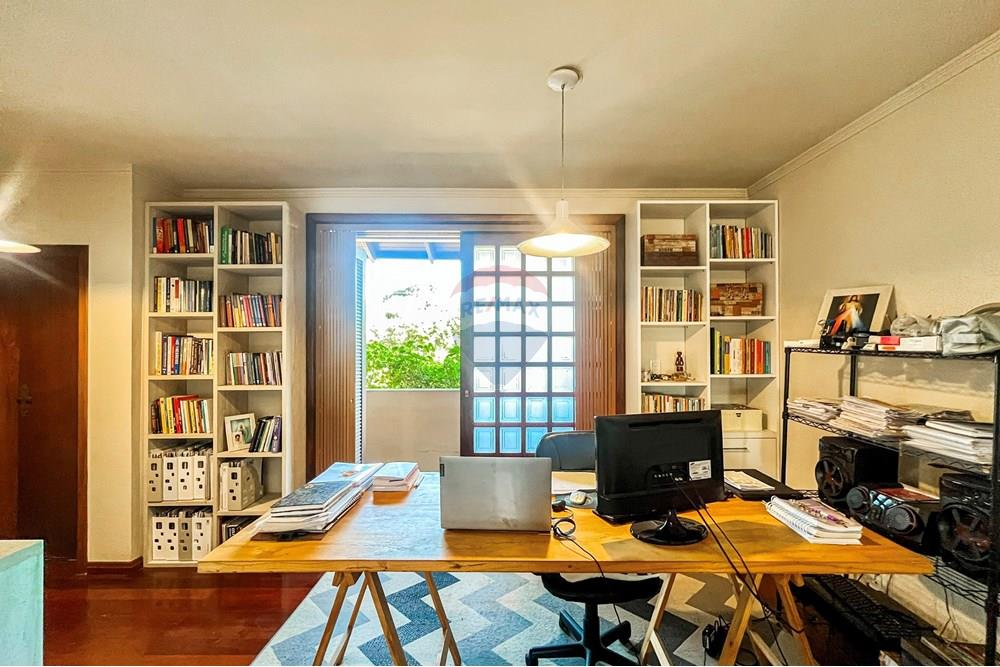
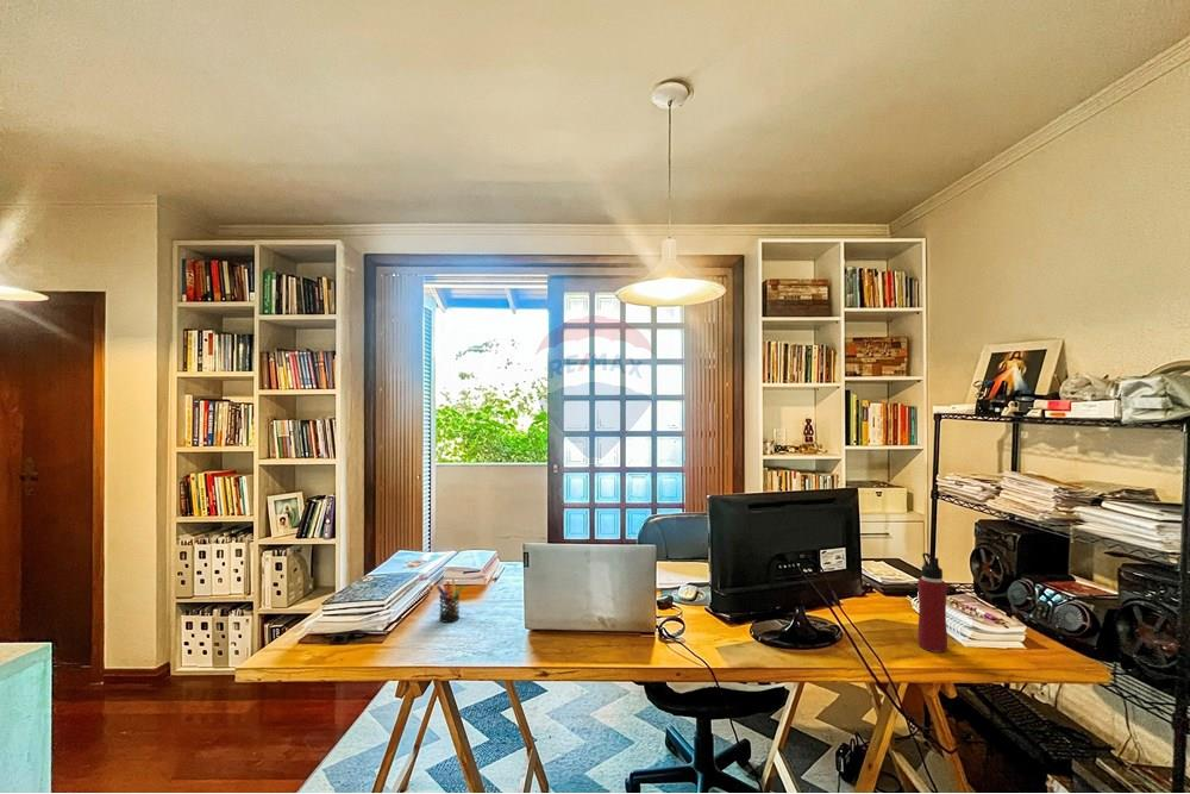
+ water bottle (932, 600)
+ pen holder (451, 598)
